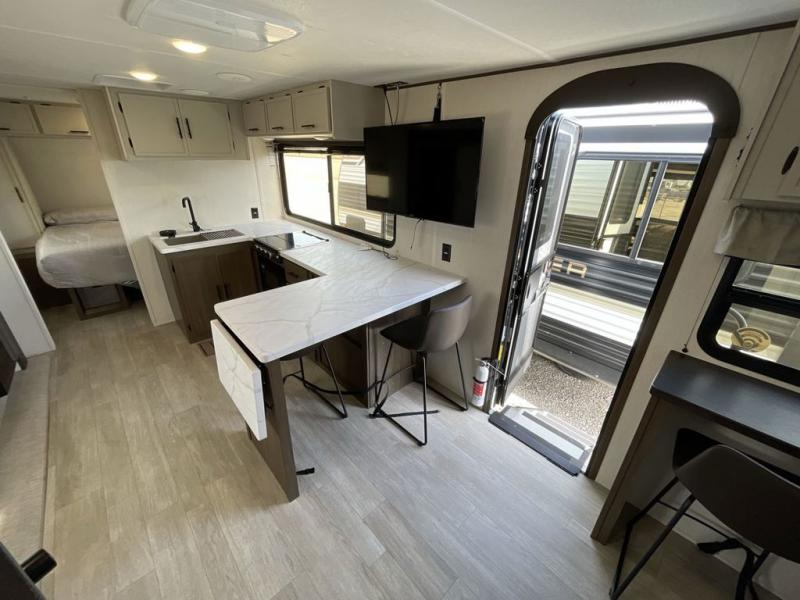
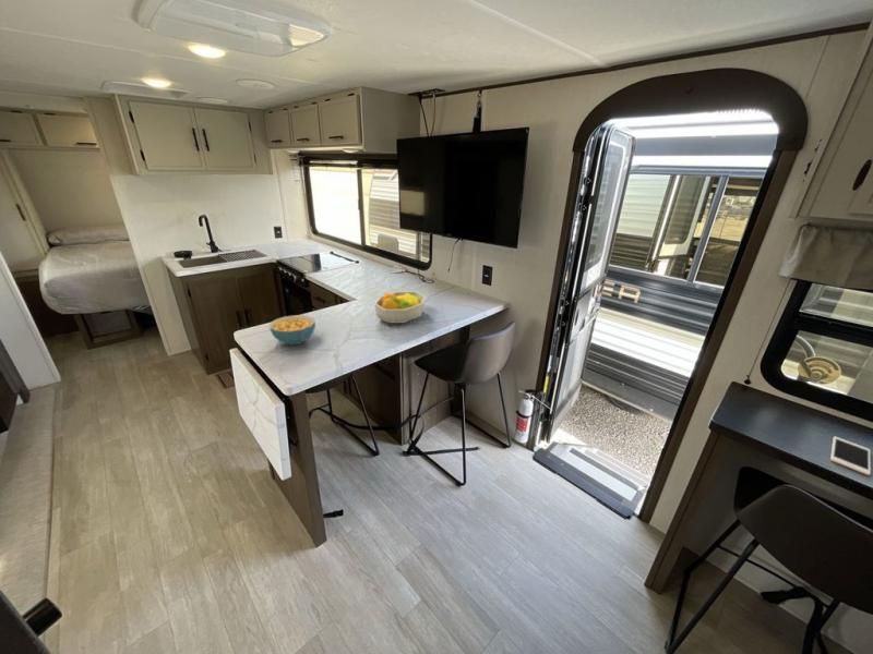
+ fruit bowl (400, 304)
+ cereal bowl (294, 332)
+ cell phone (850, 455)
